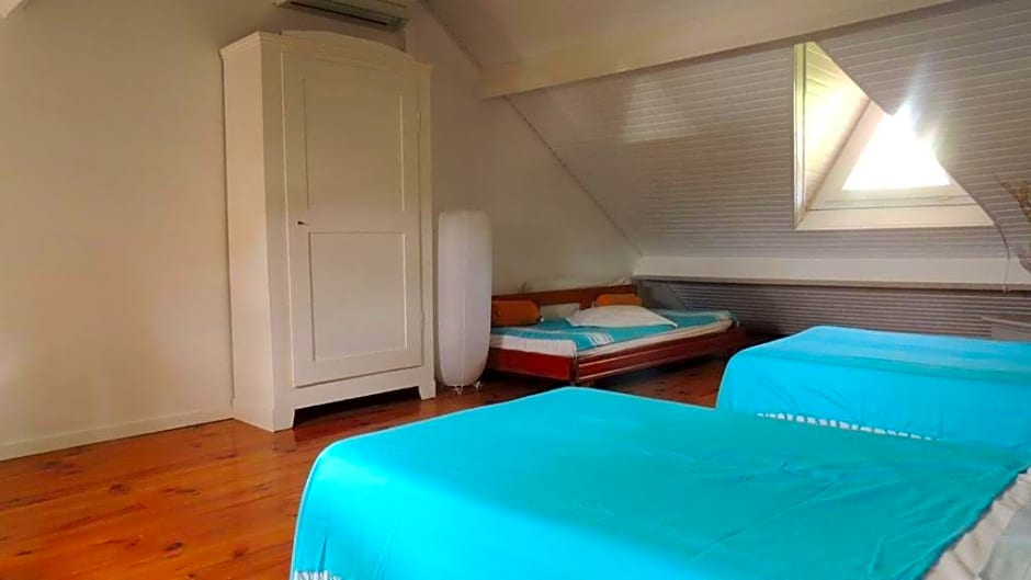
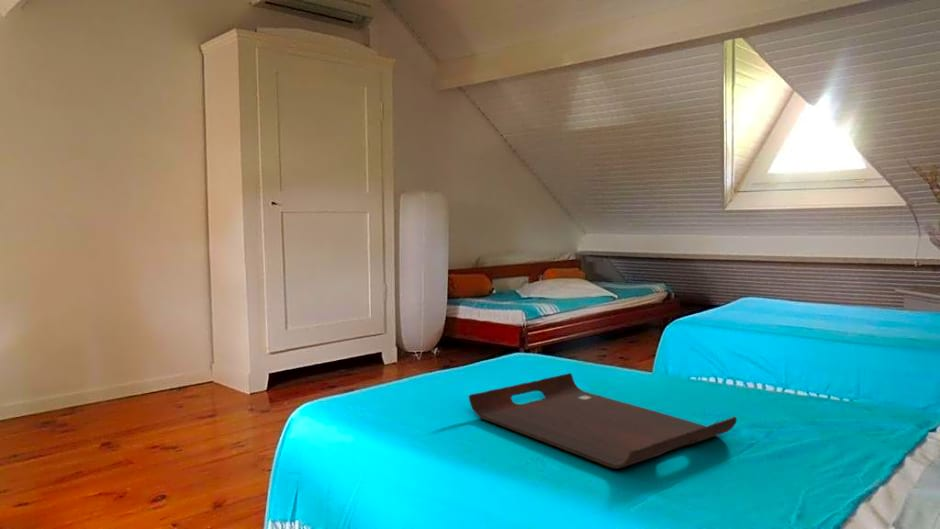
+ serving tray (595, 415)
